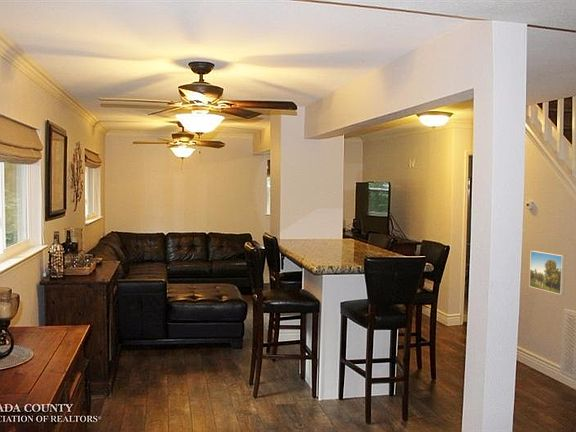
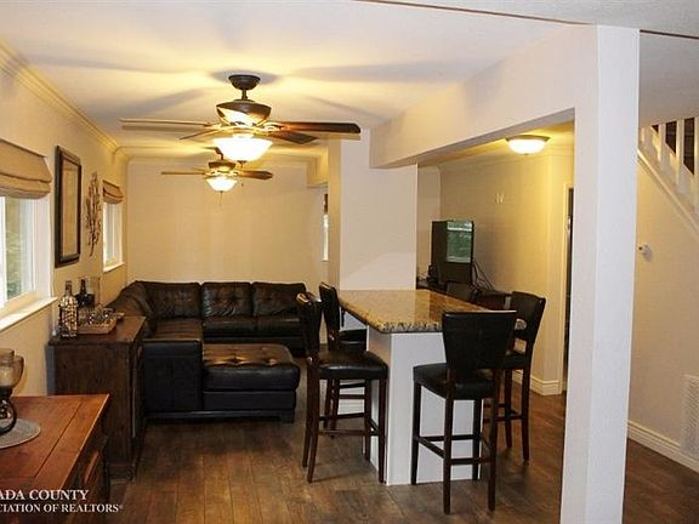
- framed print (546, 271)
